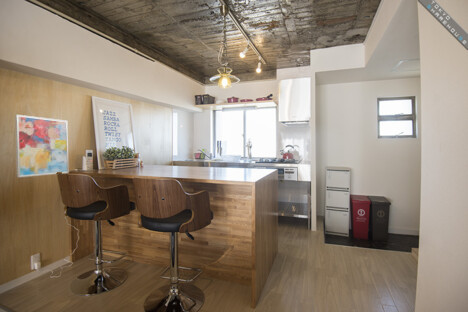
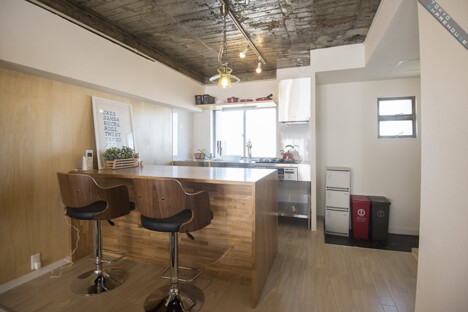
- wall art (44, 146)
